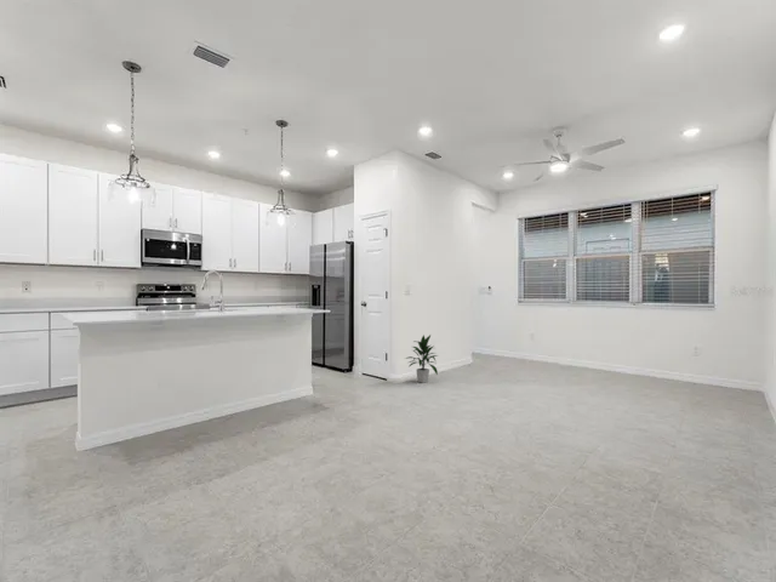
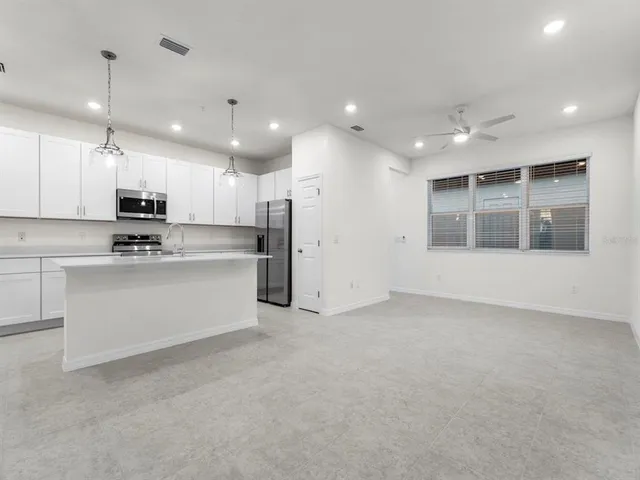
- indoor plant (423, 358)
